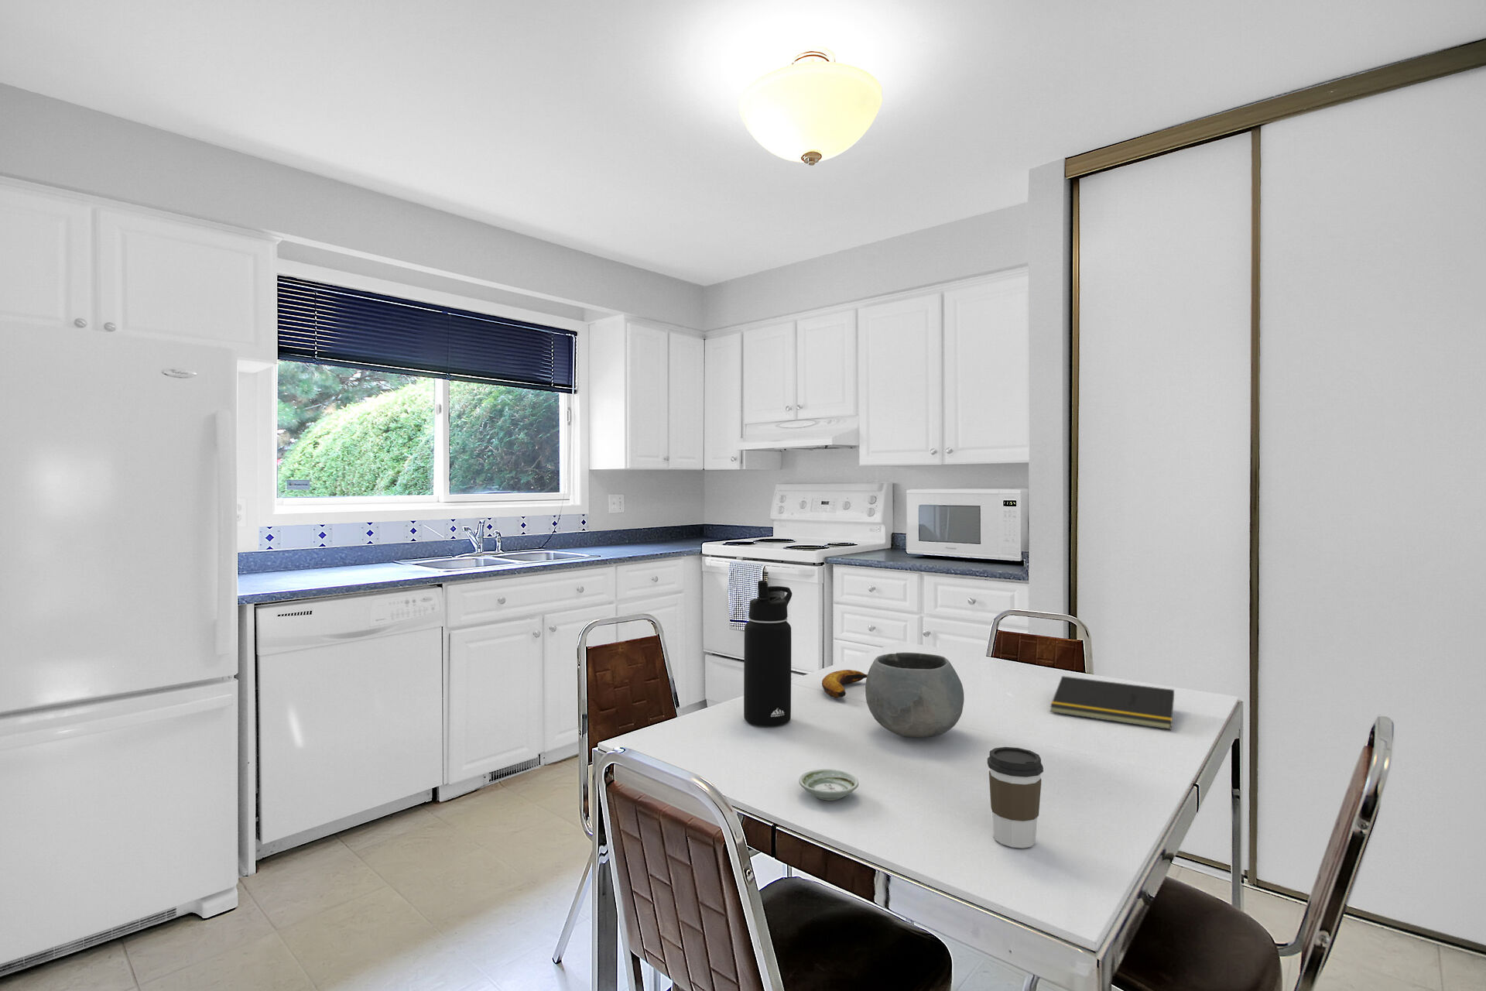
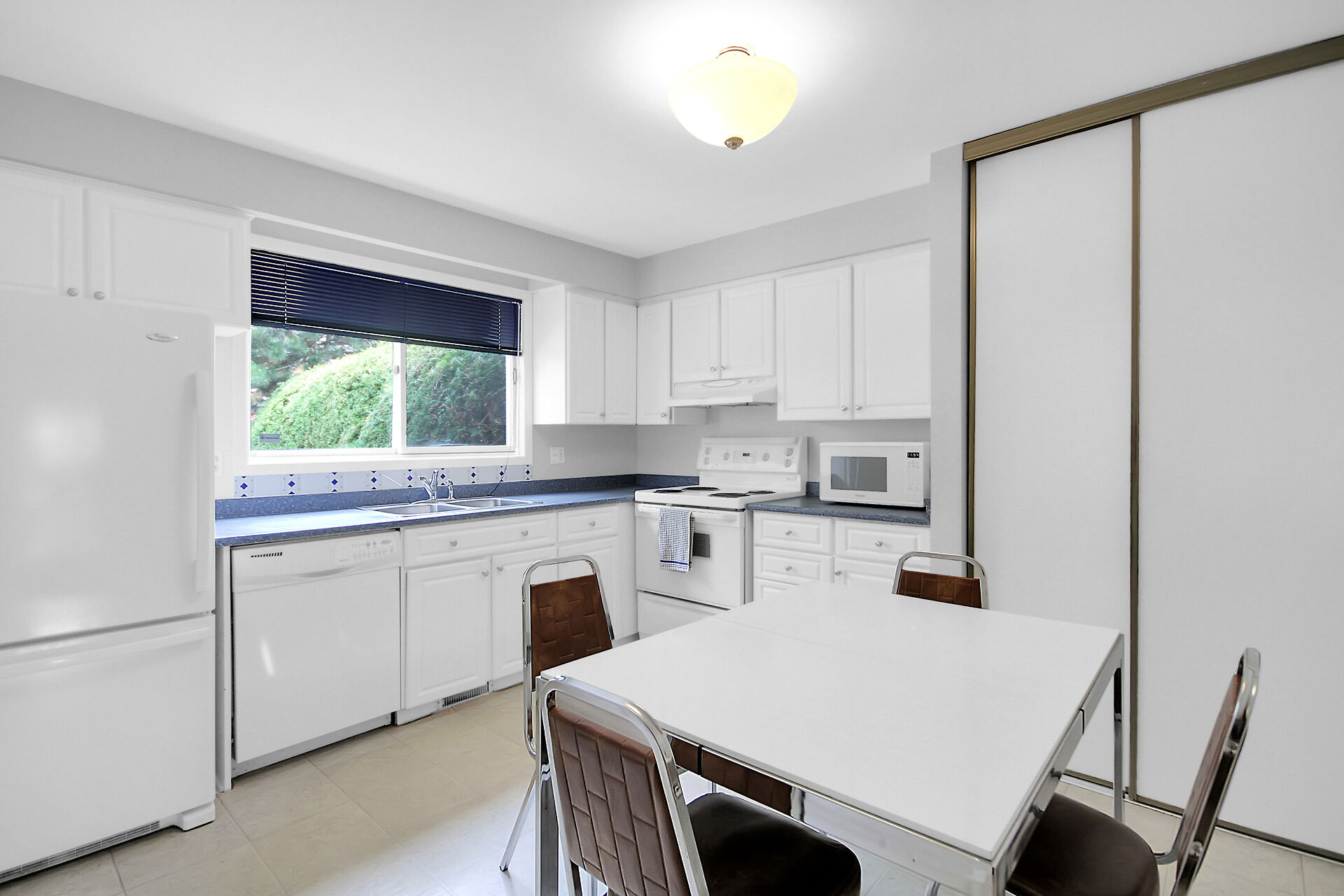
- banana (847, 682)
- water bottle (770, 648)
- bowl (913, 696)
- notepad (1112, 701)
- coffee cup (1014, 796)
- saucer (828, 786)
